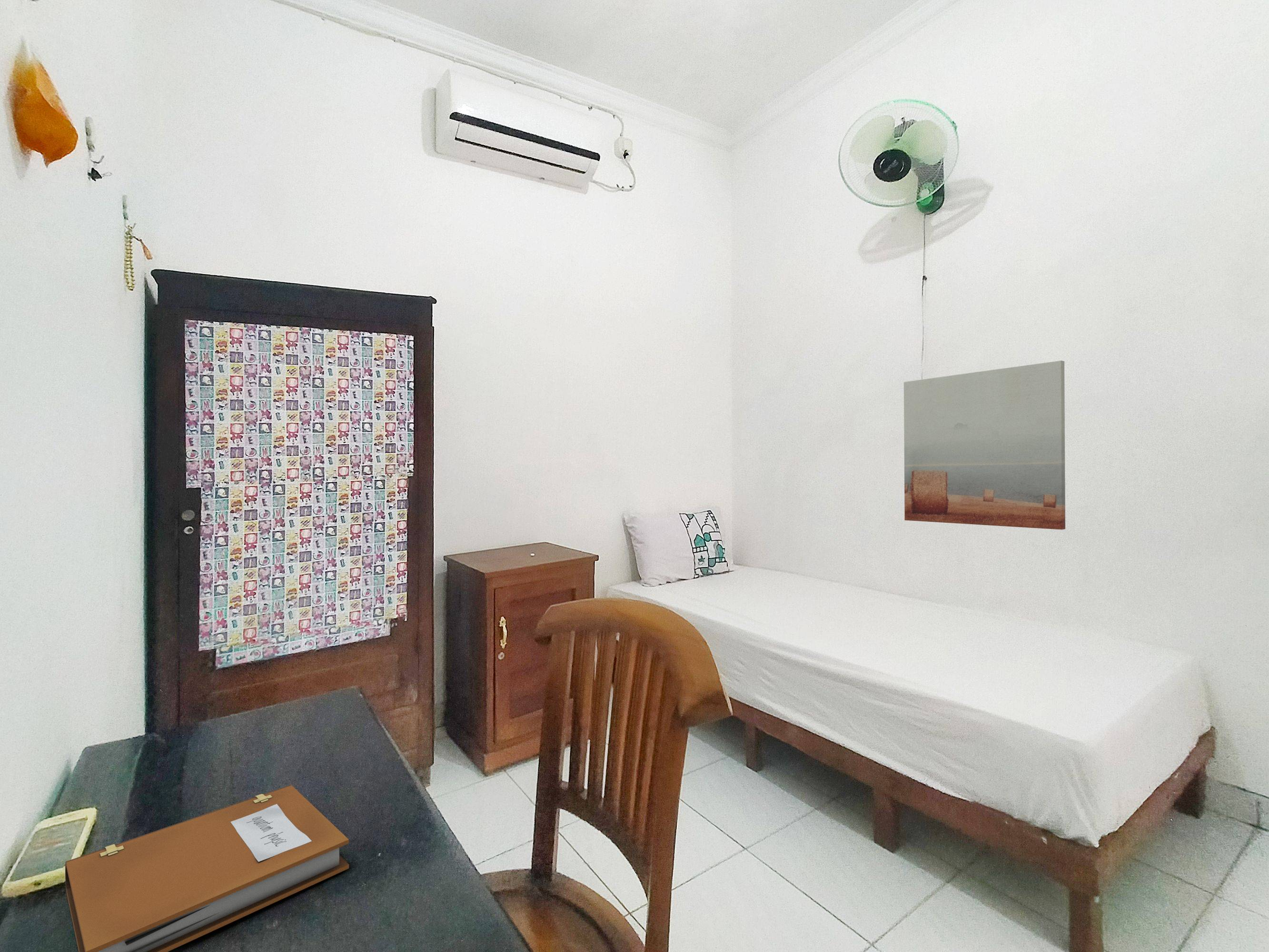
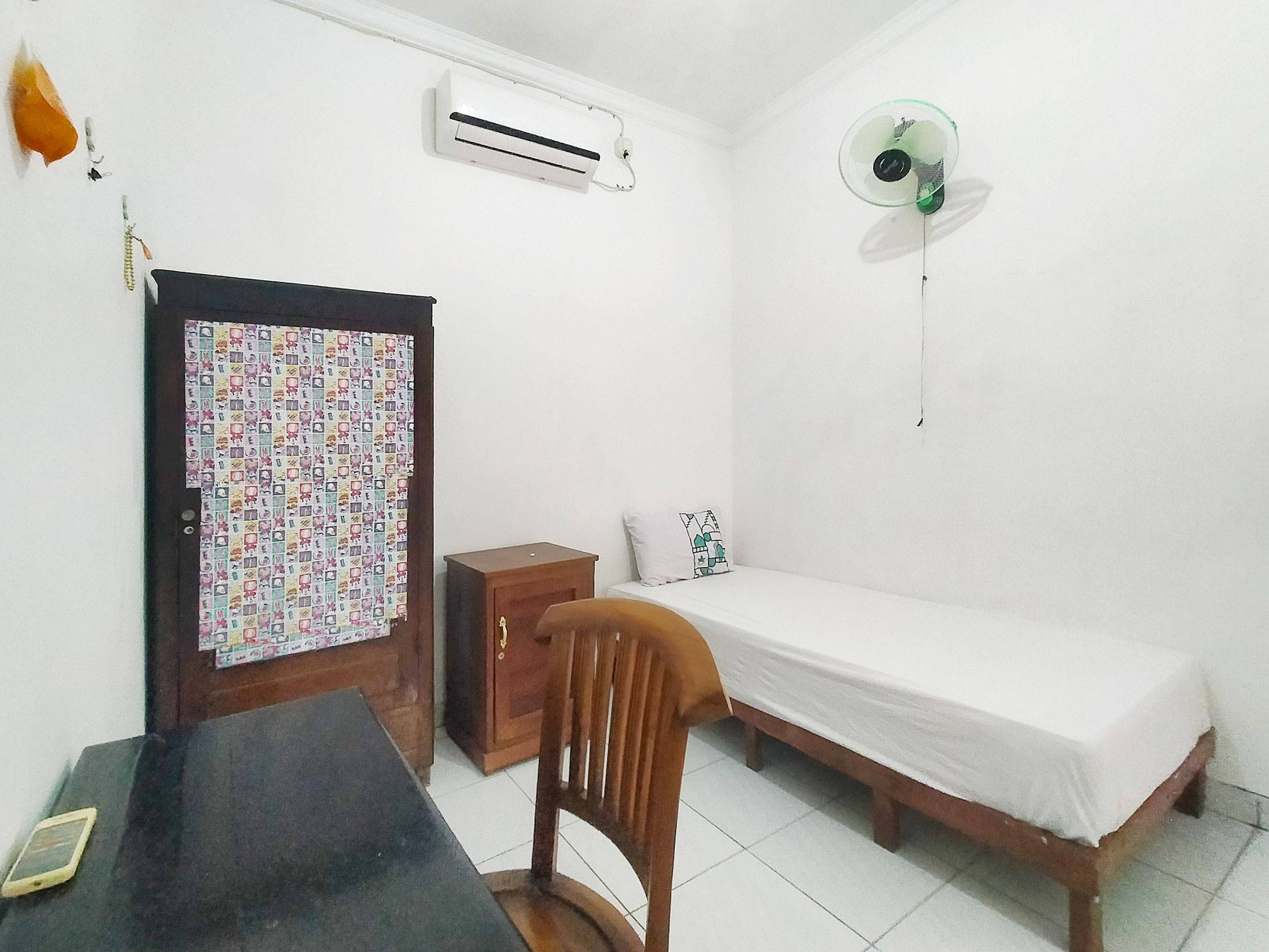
- wall art (977, 448)
- notebook (216, 860)
